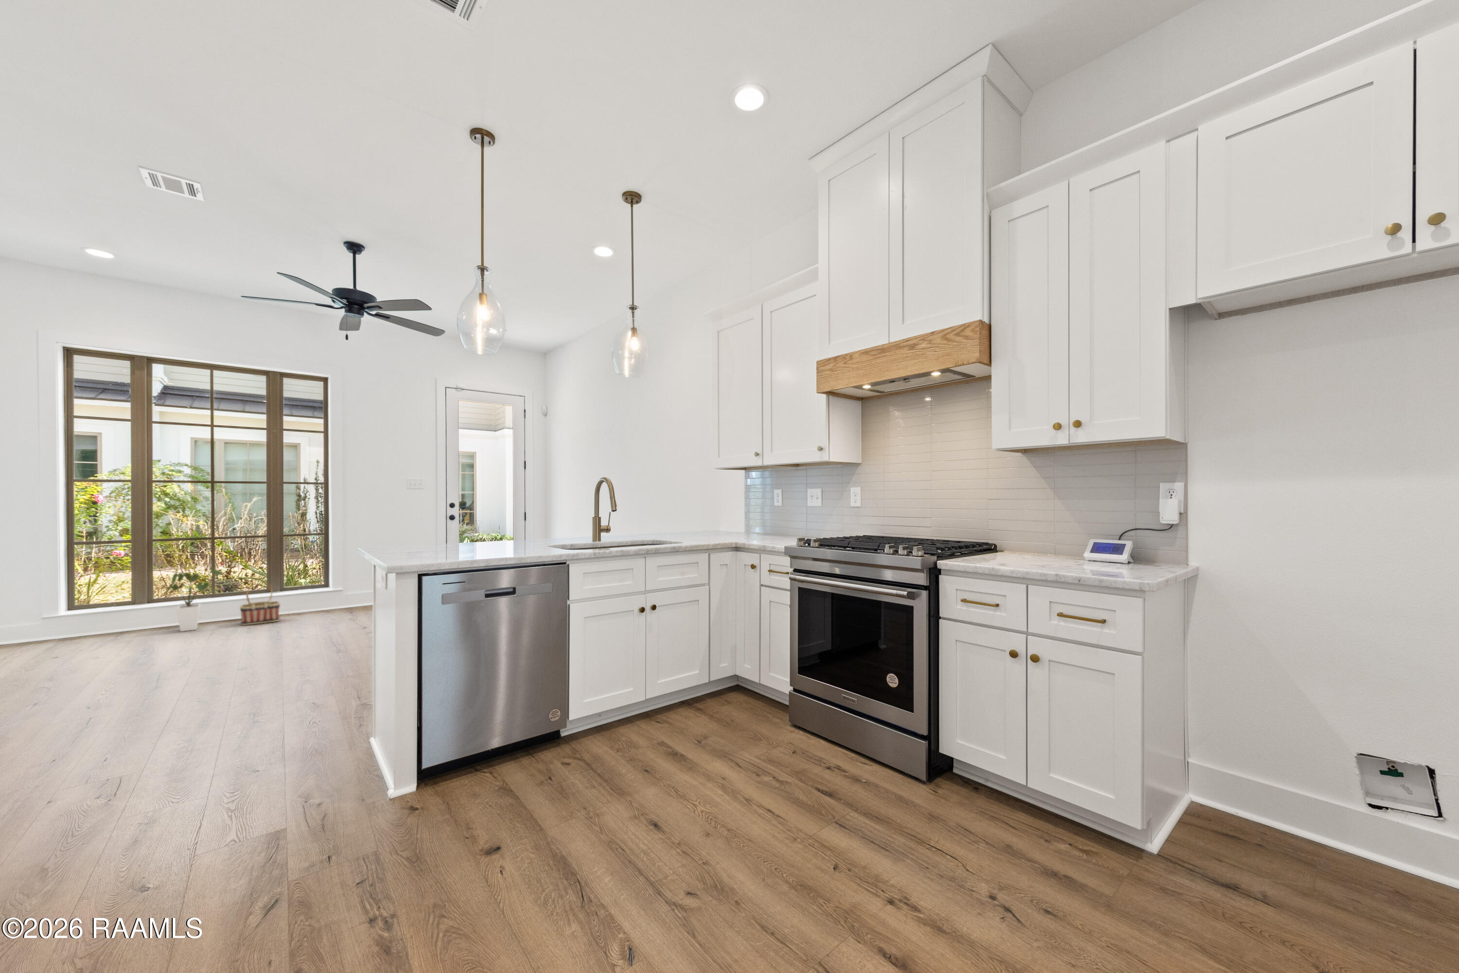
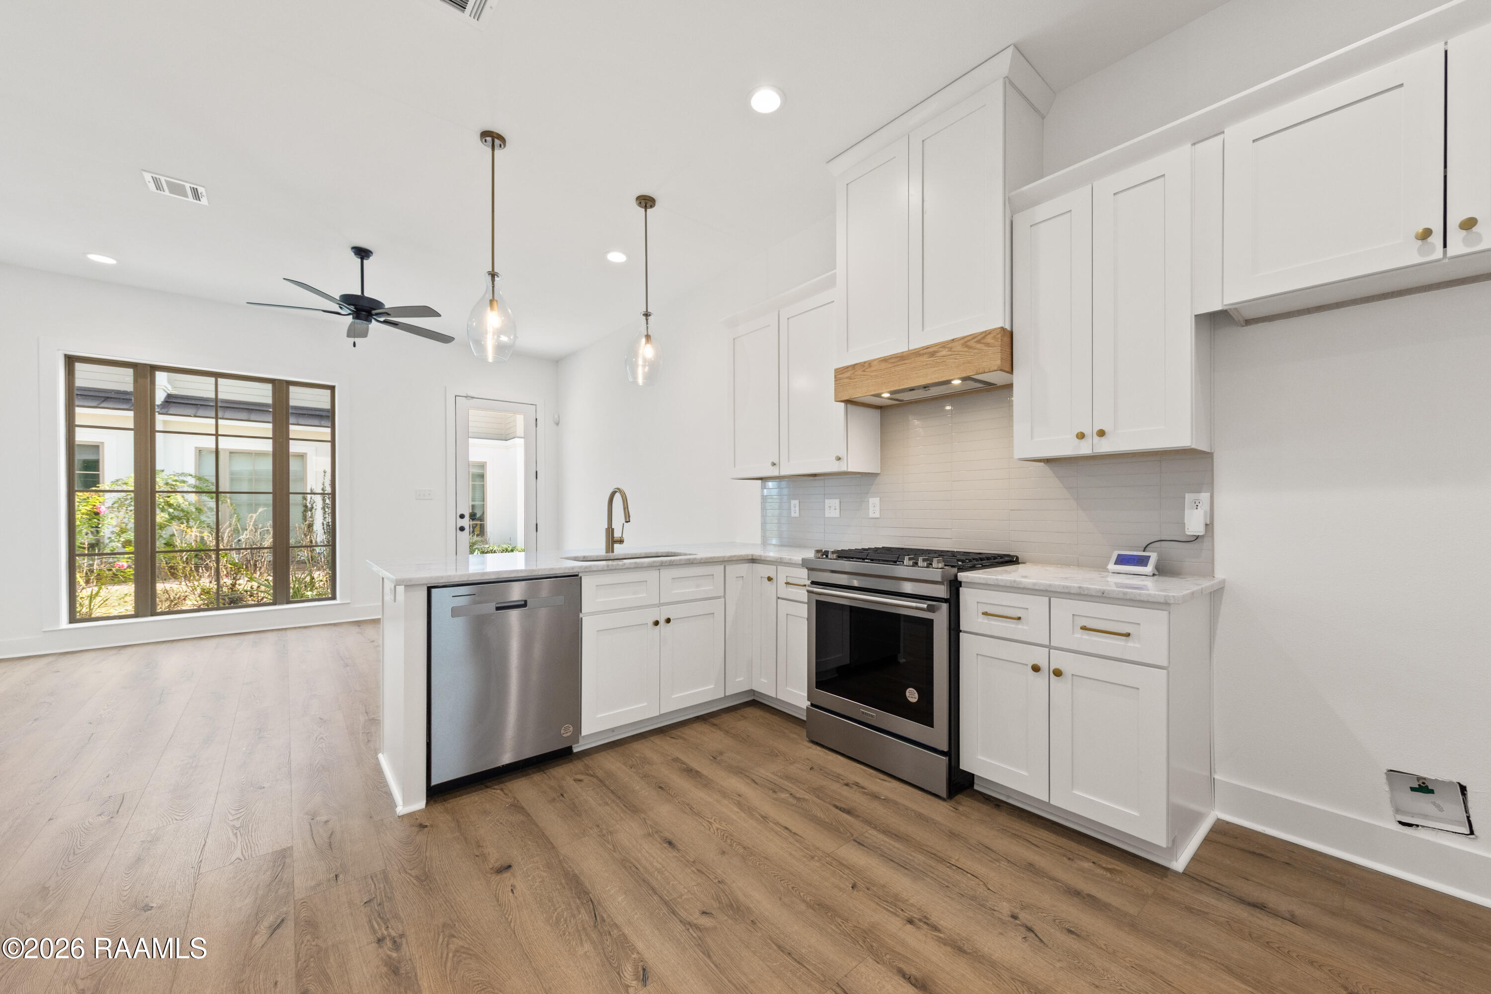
- basket (261, 602)
- house plant (193, 598)
